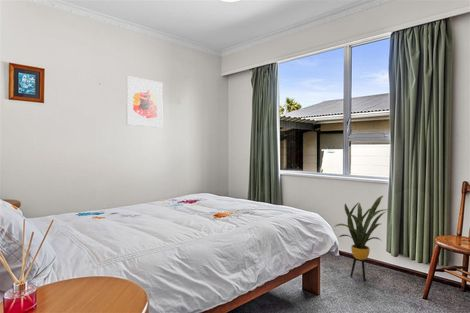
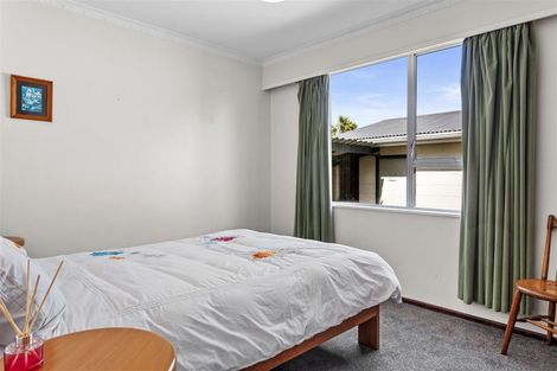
- house plant (366, 238)
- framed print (145, 102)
